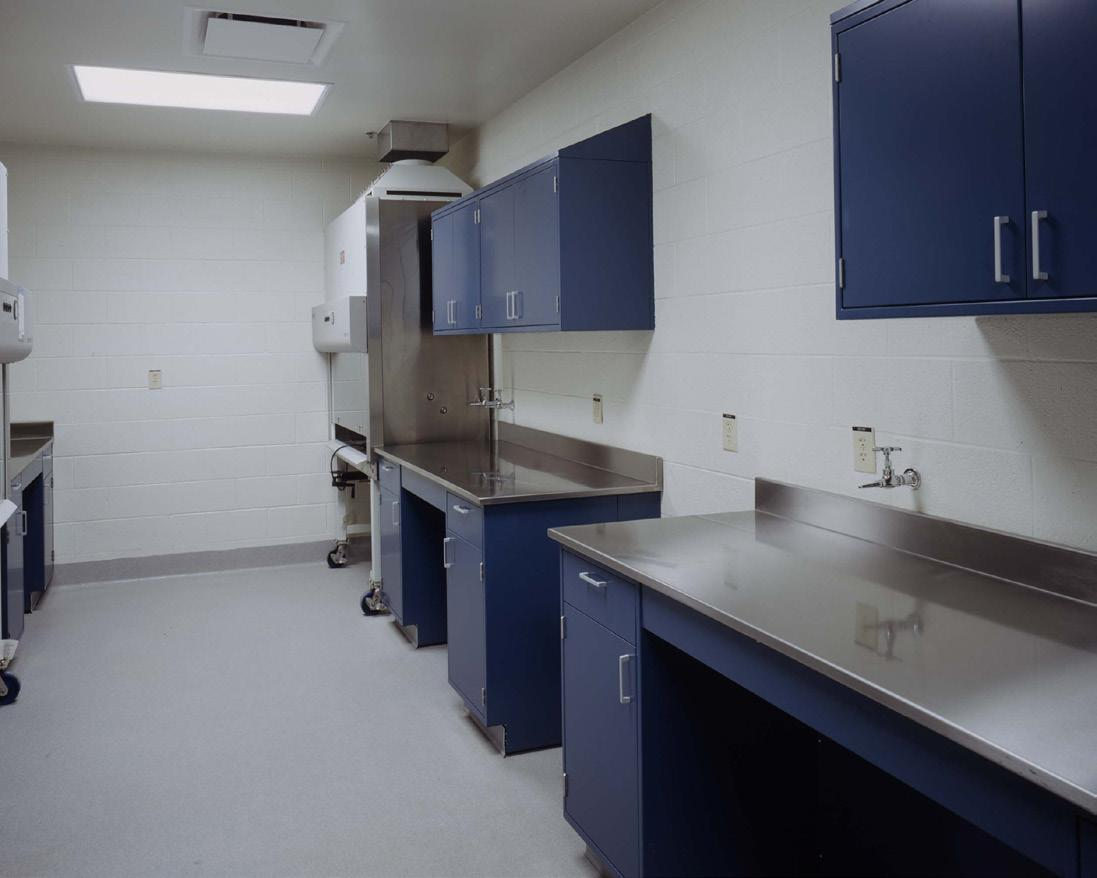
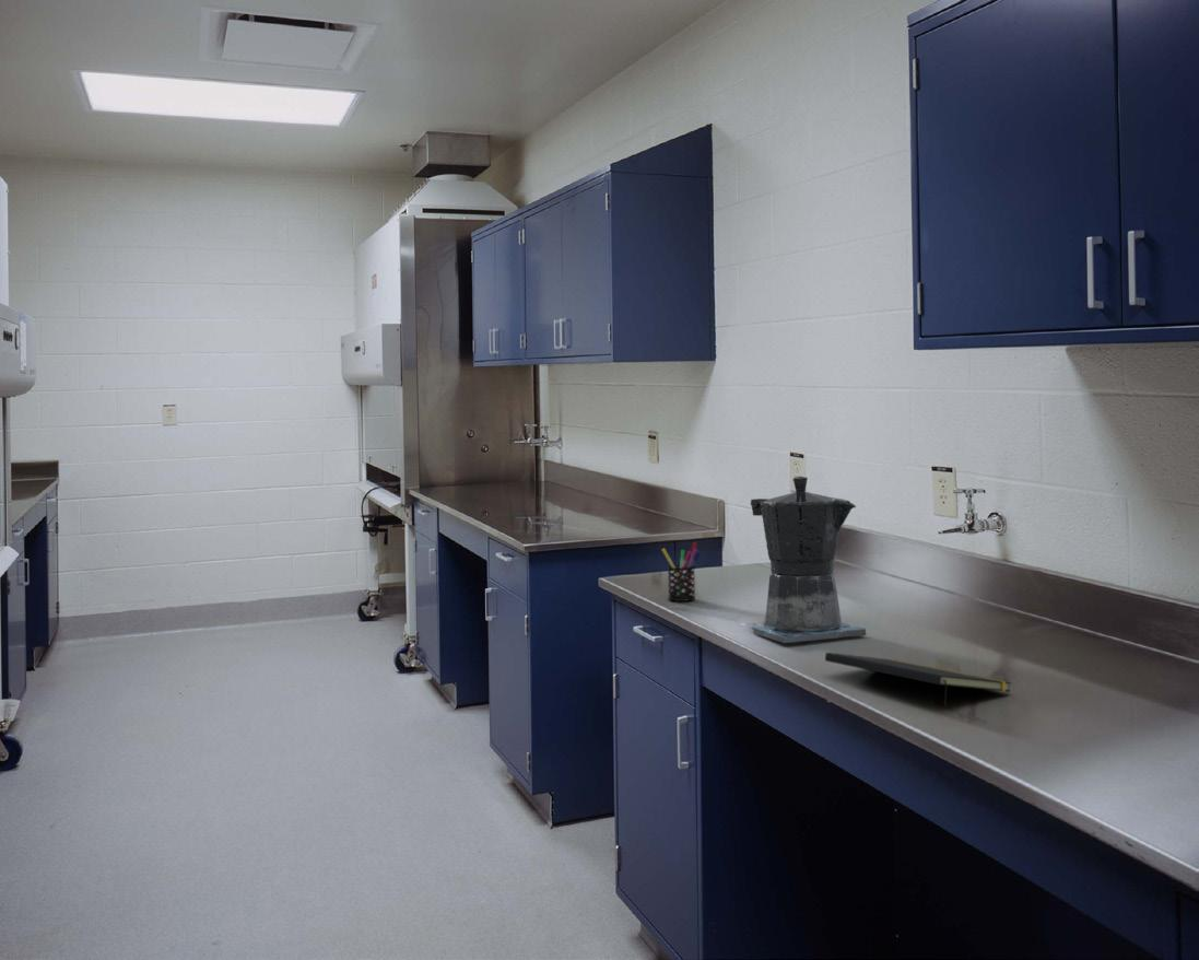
+ pen holder (683, 570)
+ coffee maker (800, 554)
+ notepad (915, 671)
